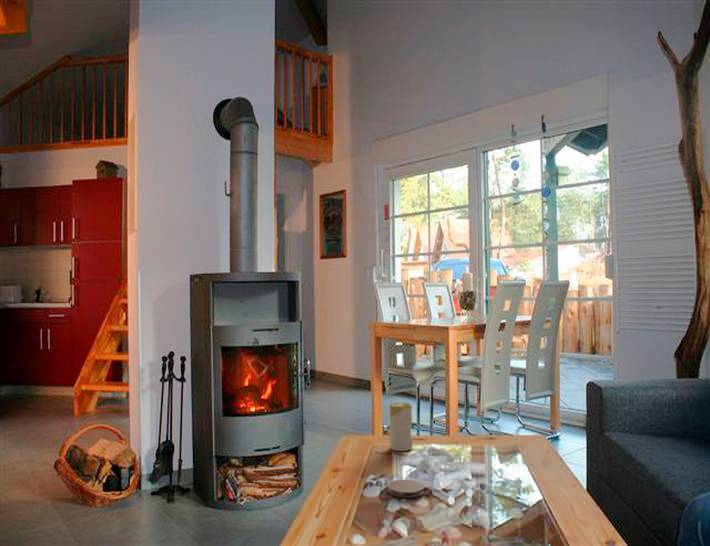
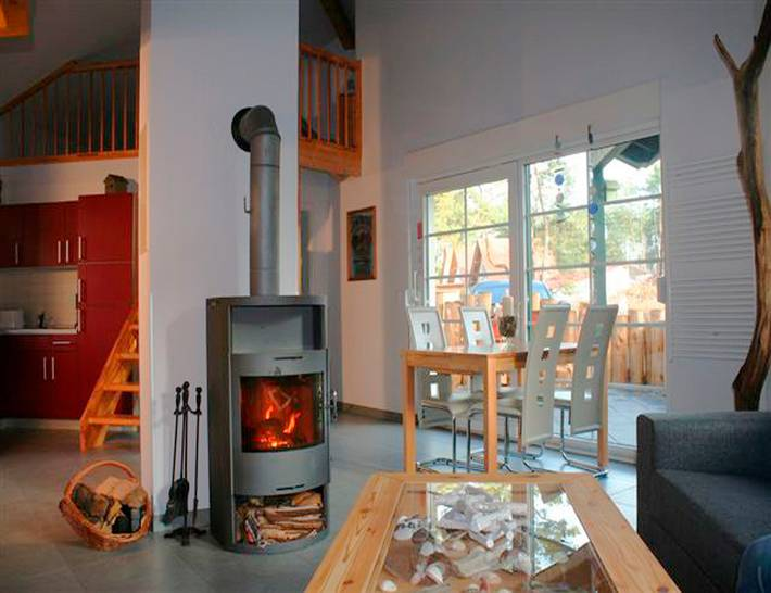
- coaster (406, 488)
- candle (401, 426)
